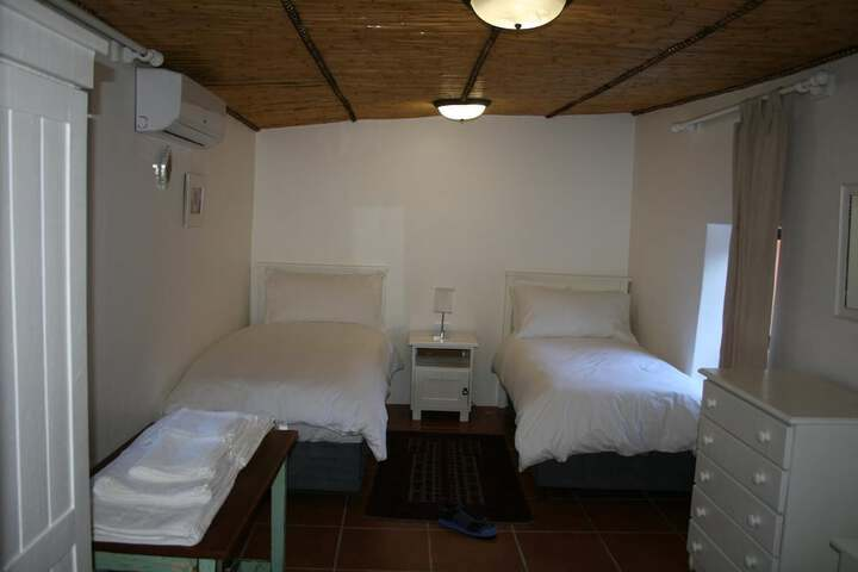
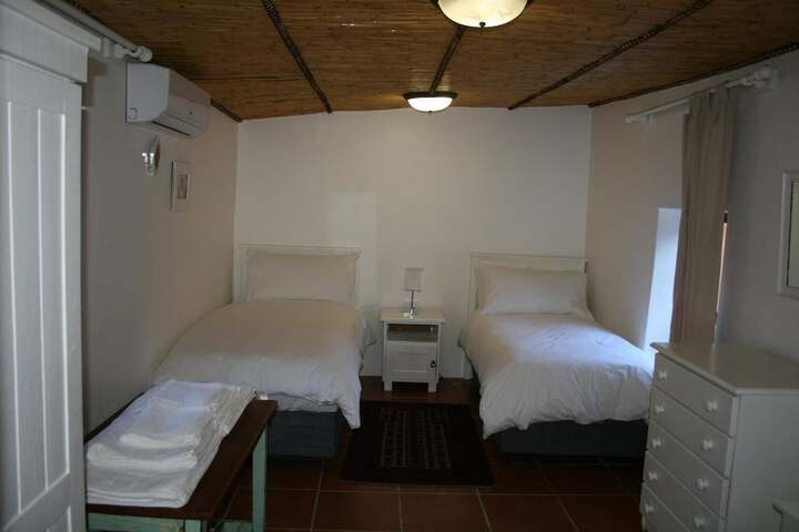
- sneaker (467, 516)
